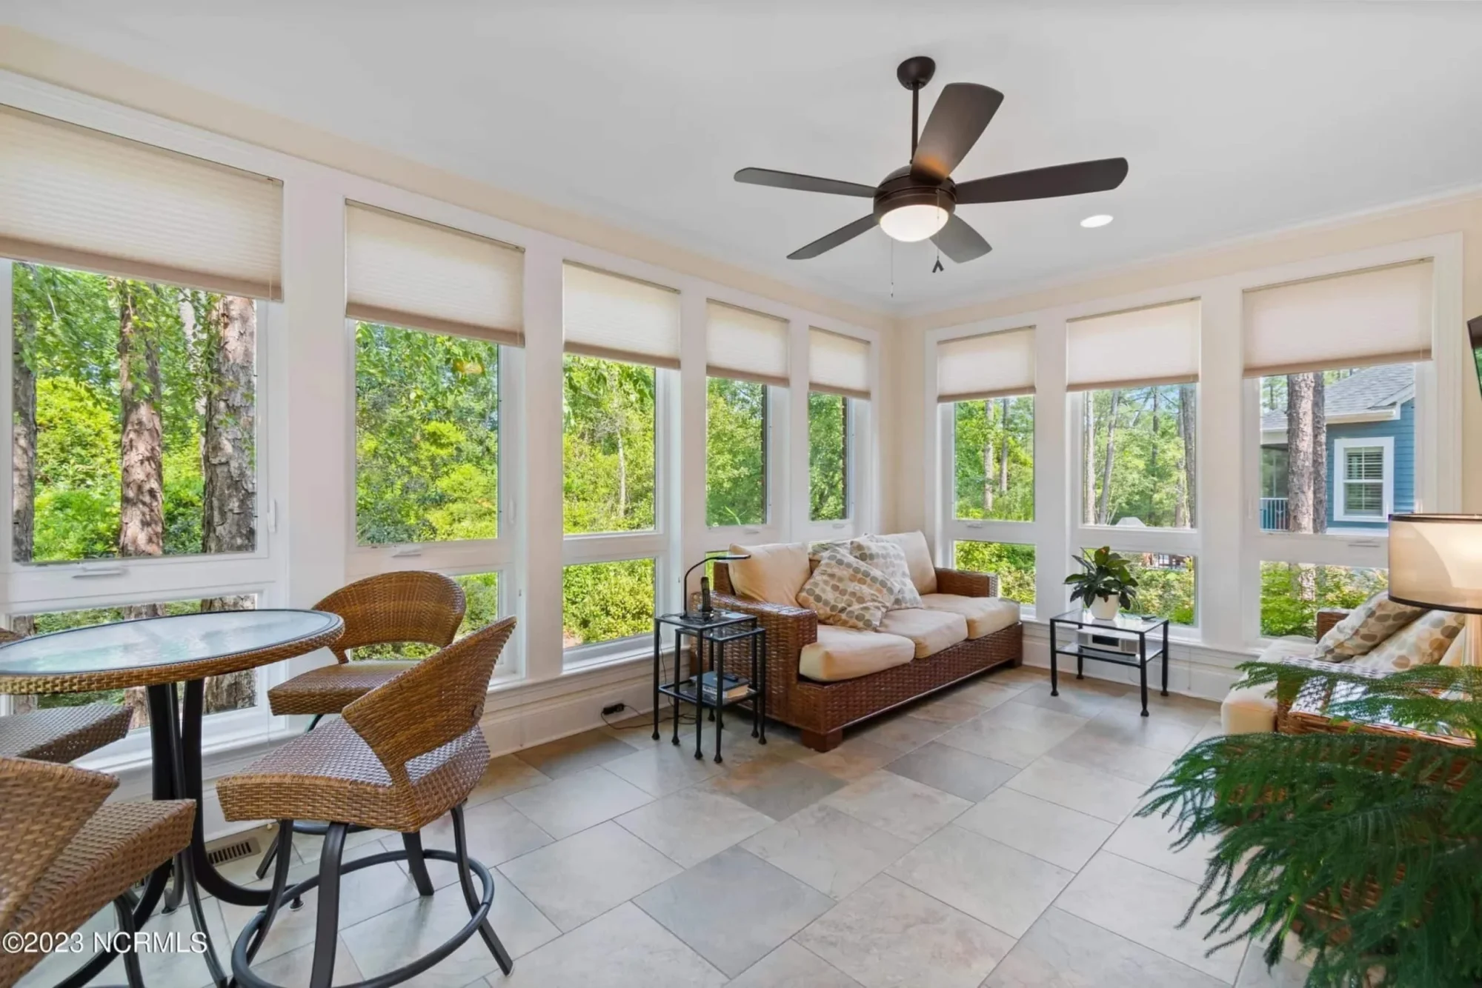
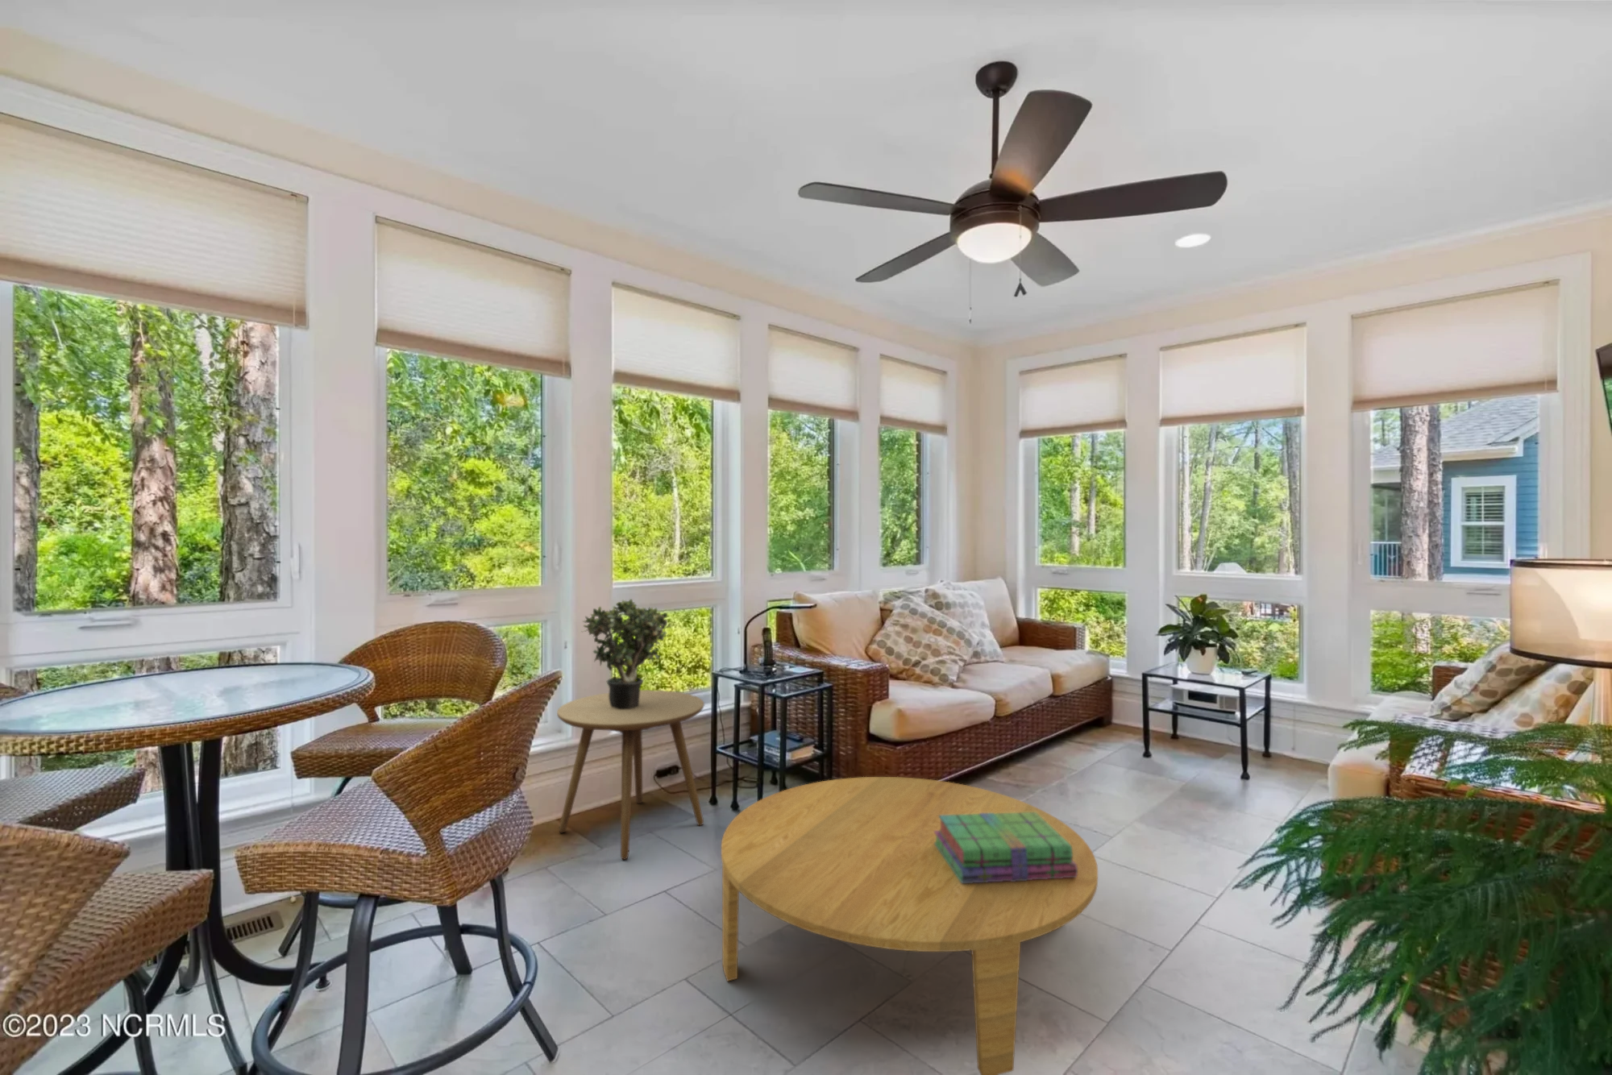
+ side table (632, 767)
+ potted plant (631, 651)
+ coffee table (902, 890)
+ stack of books (1002, 843)
